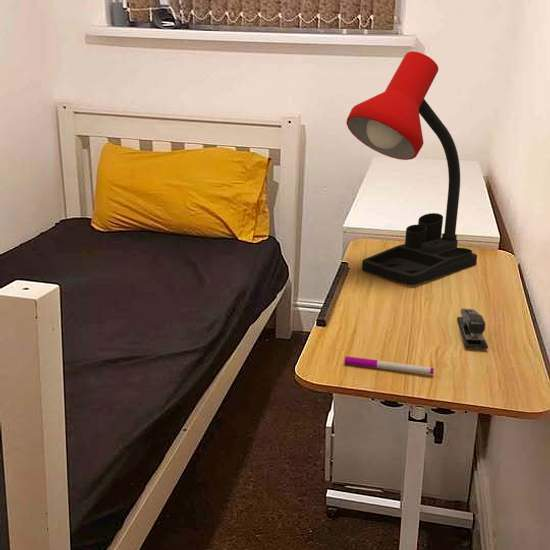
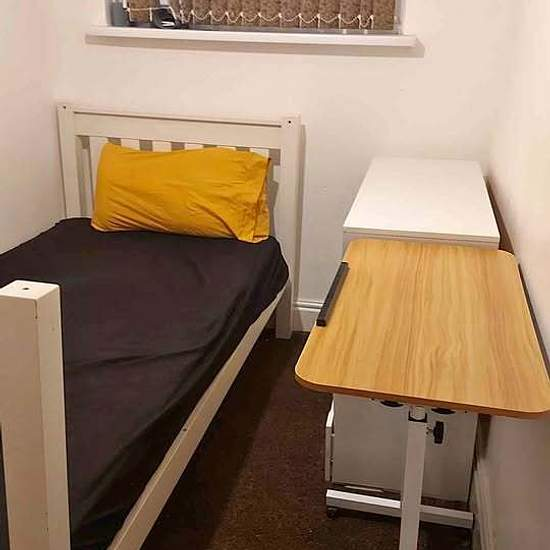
- stapler (472, 322)
- pen (388, 365)
- desk lamp (414, 157)
